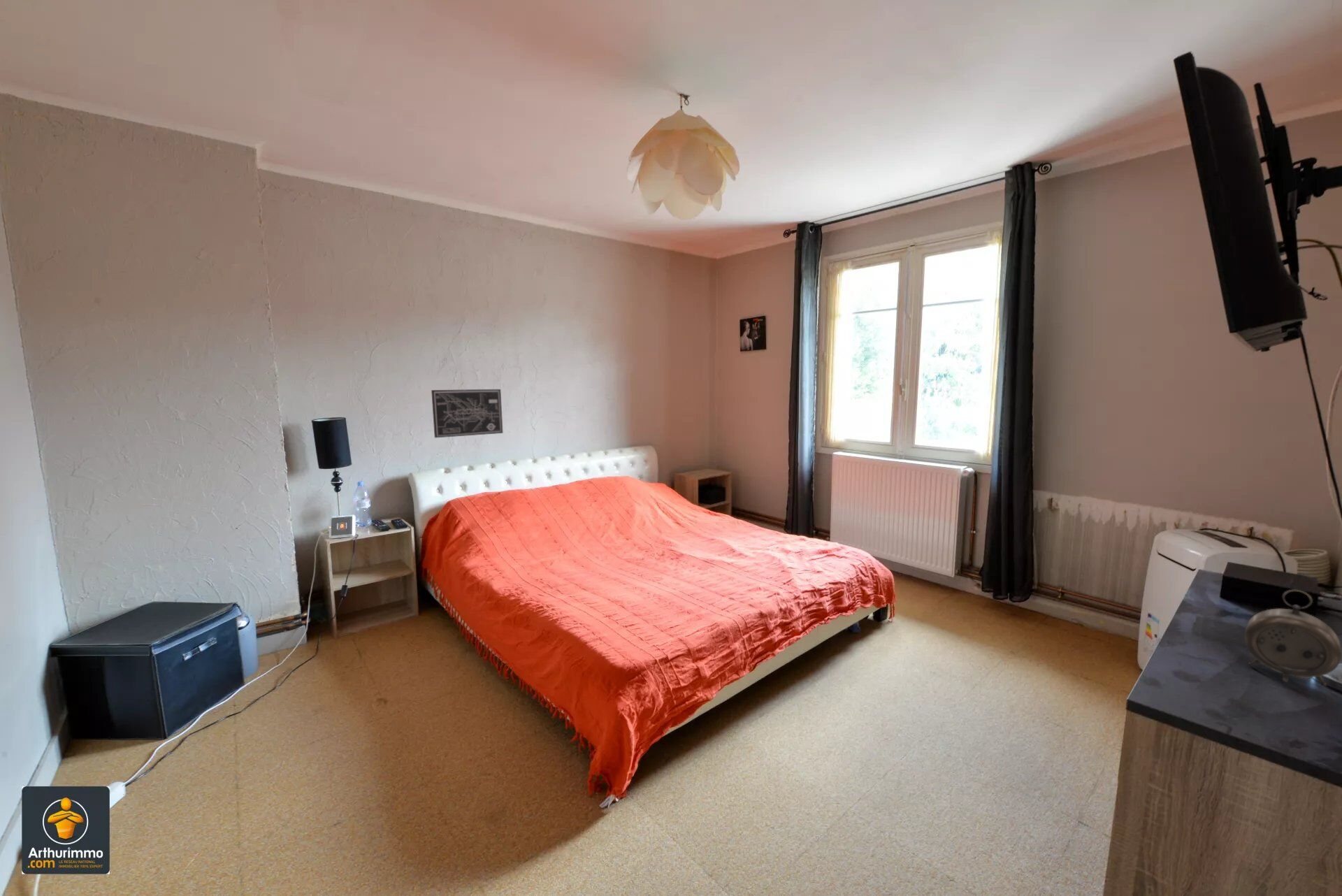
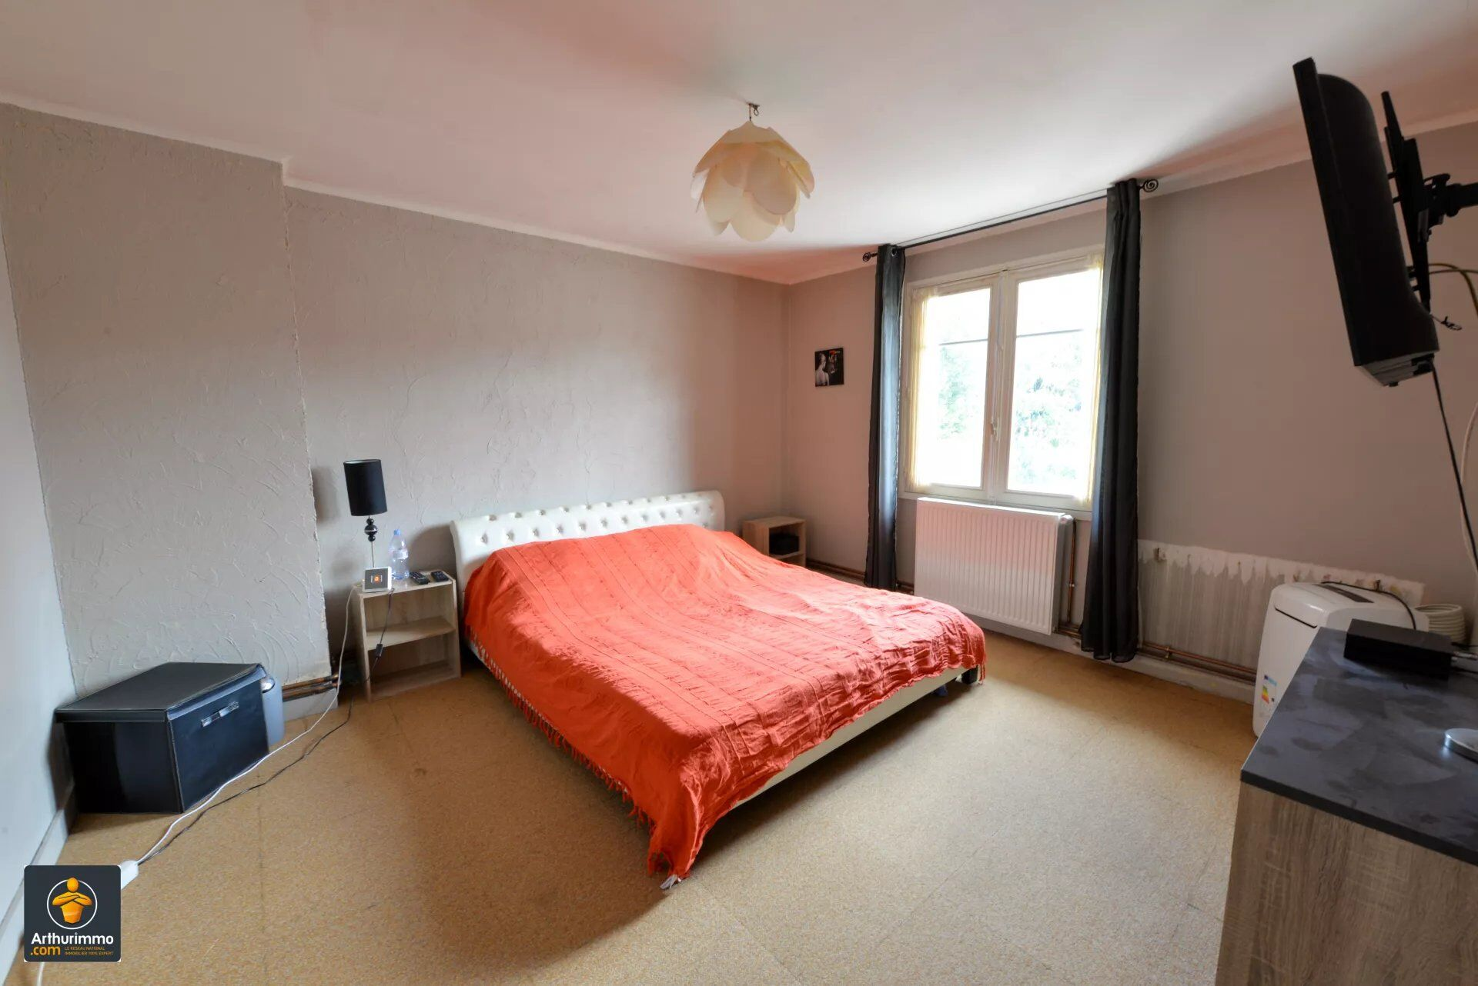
- alarm clock (1292, 634)
- wall art (468, 412)
